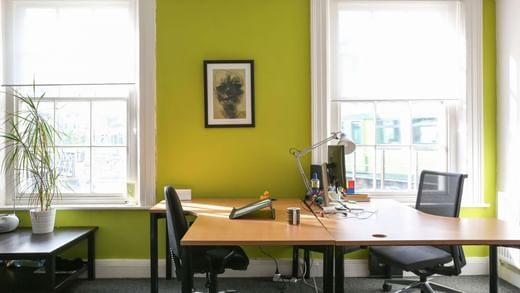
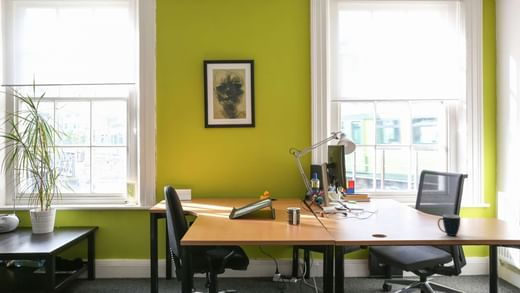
+ mug (448, 225)
